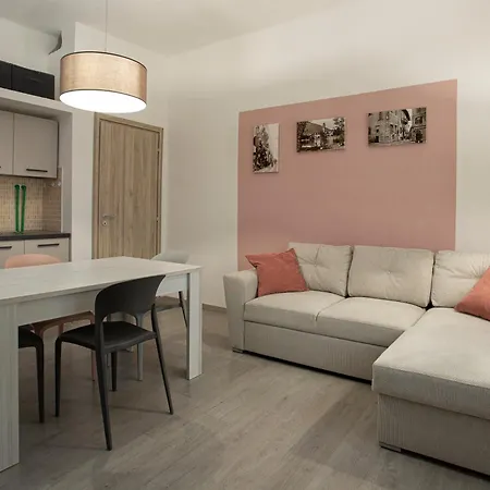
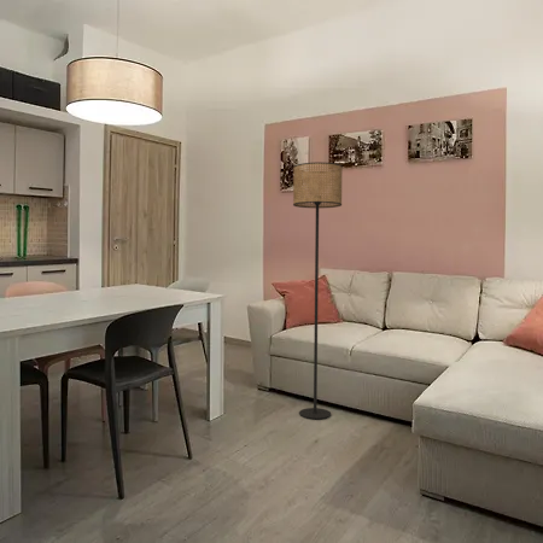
+ floor lamp (316, 291)
